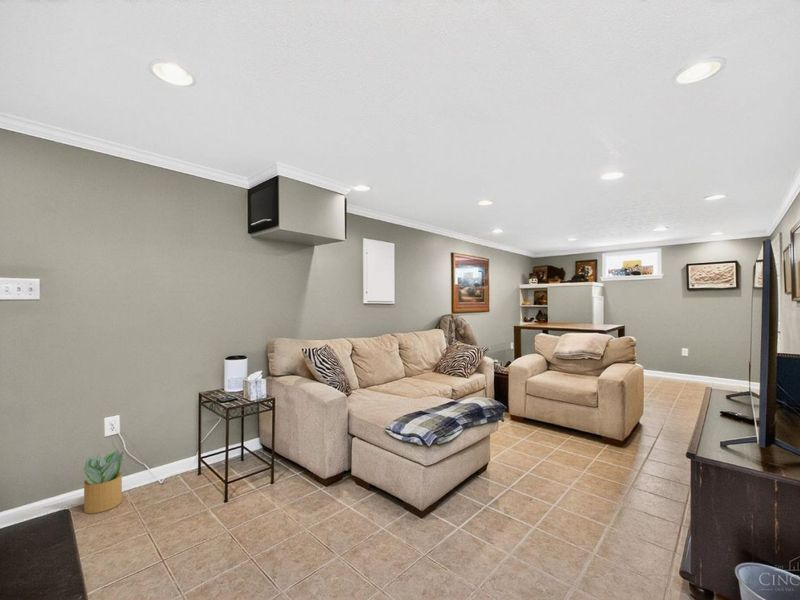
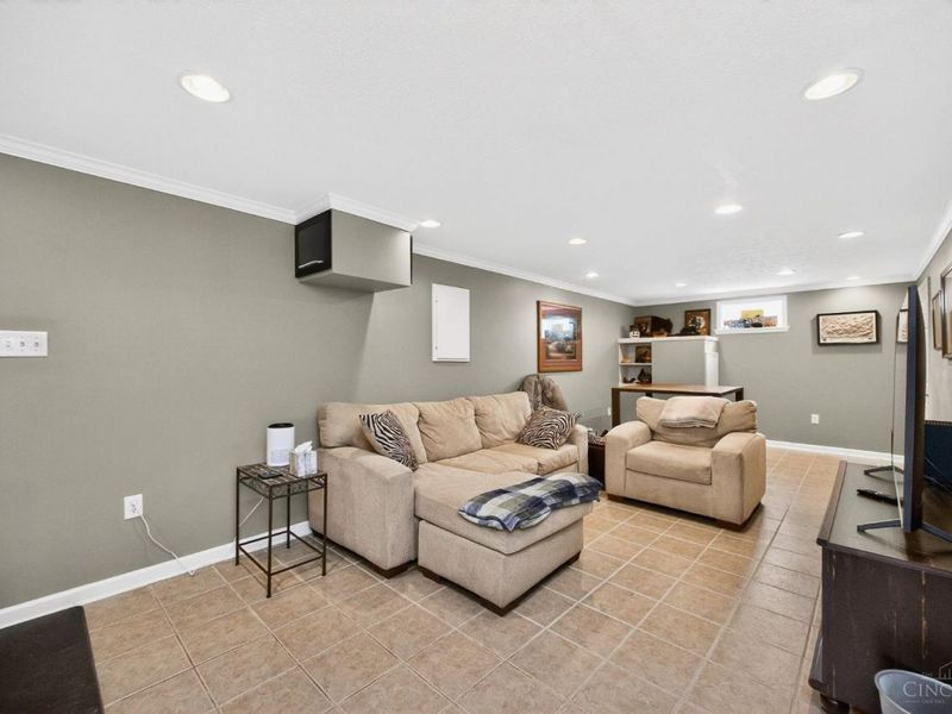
- potted plant (100, 481)
